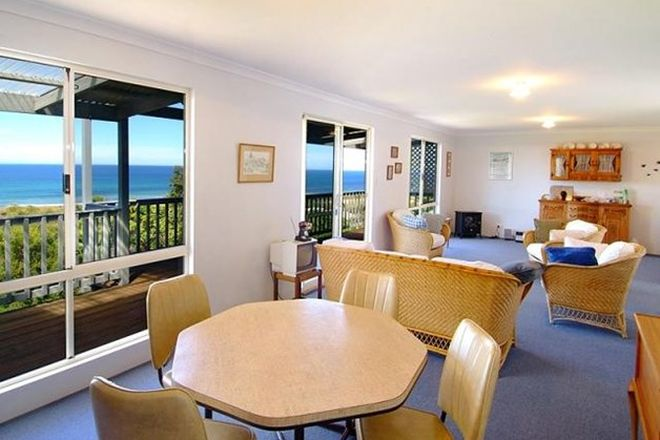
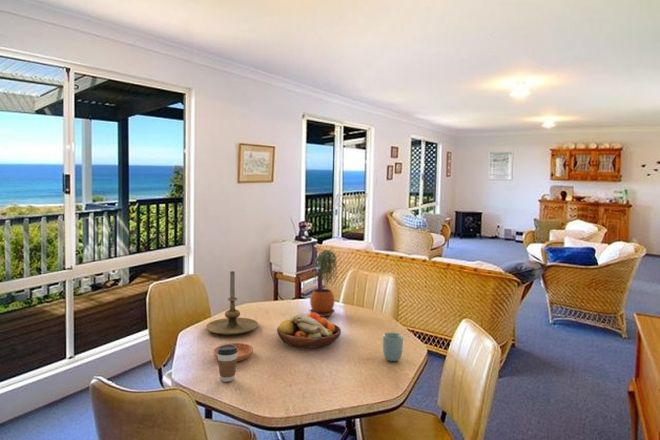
+ coffee cup (227, 363)
+ cup (392, 347)
+ candle holder (232, 299)
+ potted plant (325, 283)
+ fruit bowl (309, 326)
+ saucer (237, 352)
